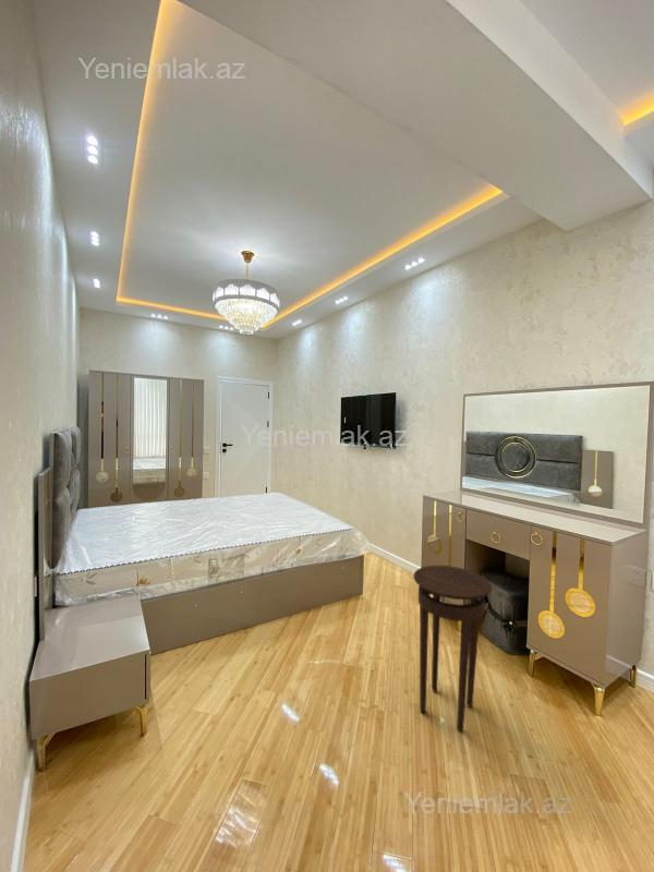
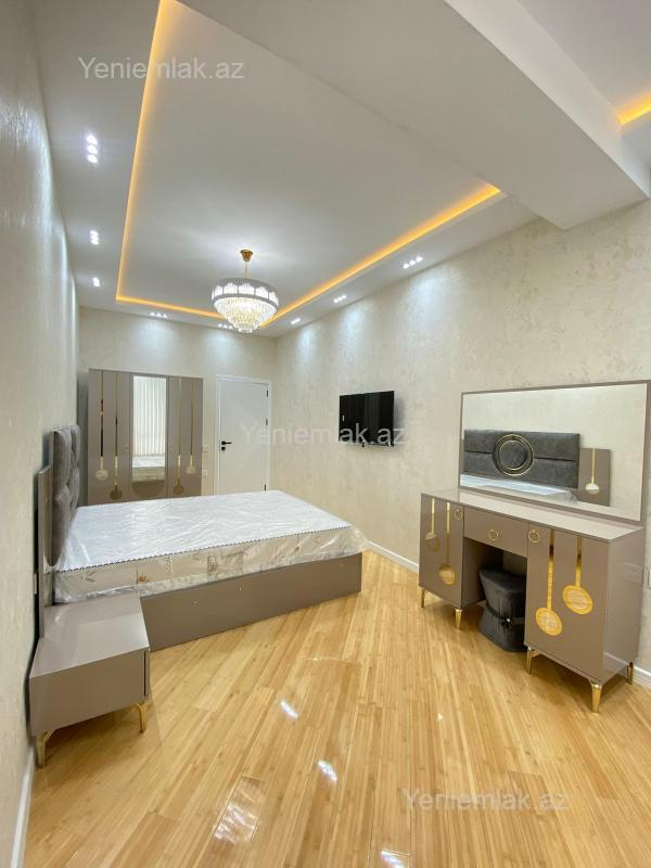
- stool (438, 644)
